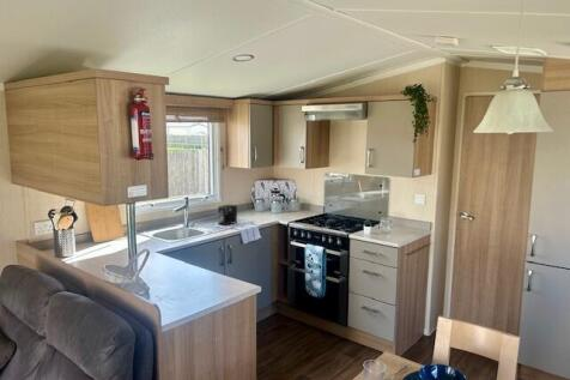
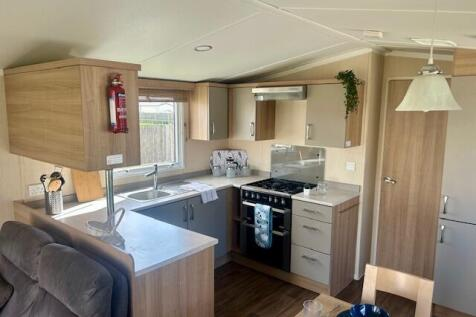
- coffee maker (235, 215)
